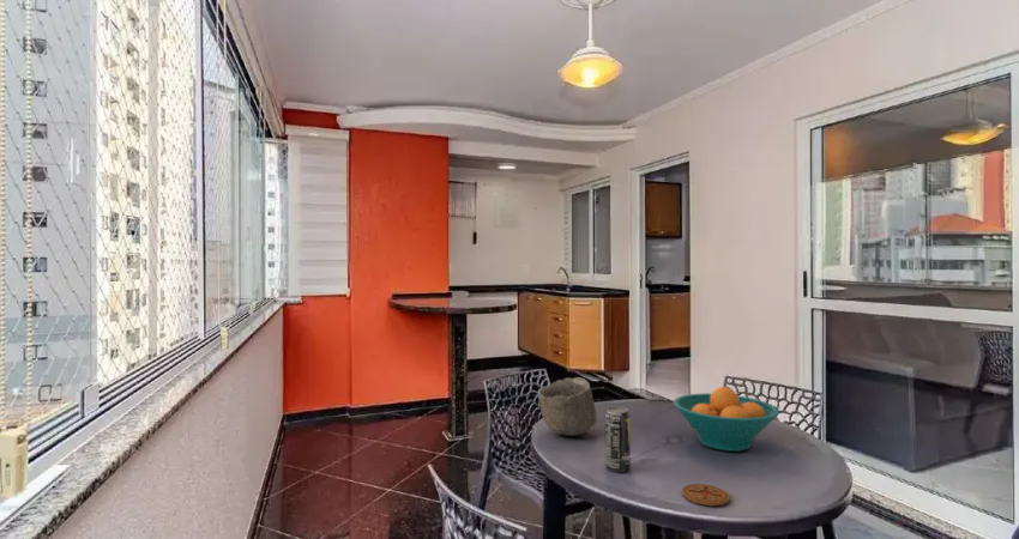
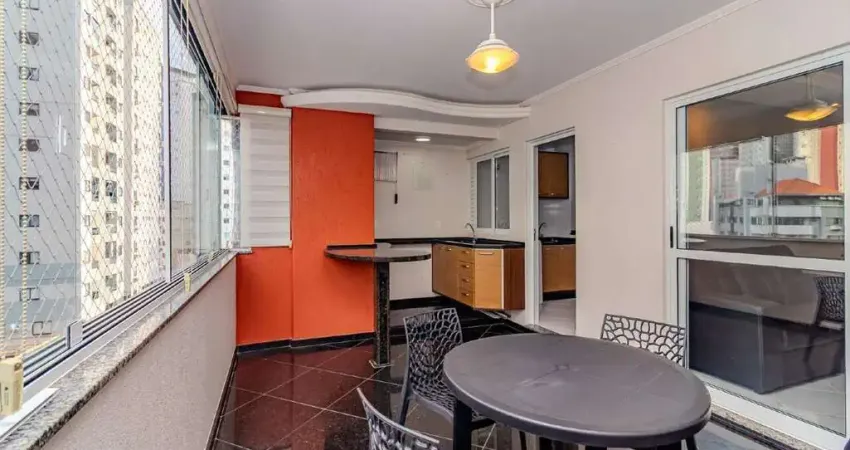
- fruit bowl (724, 416)
- bowl (566, 407)
- beverage can (617, 438)
- coaster (705, 493)
